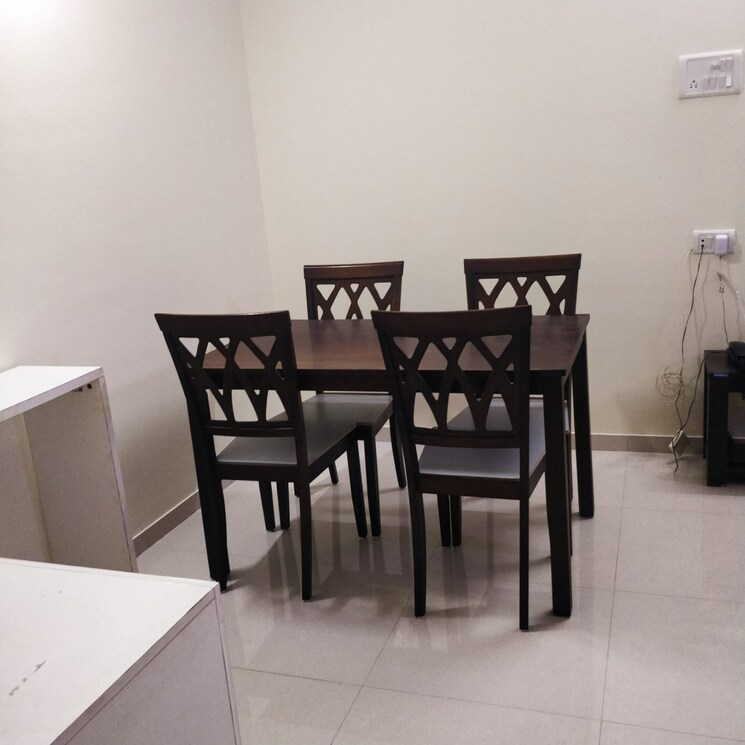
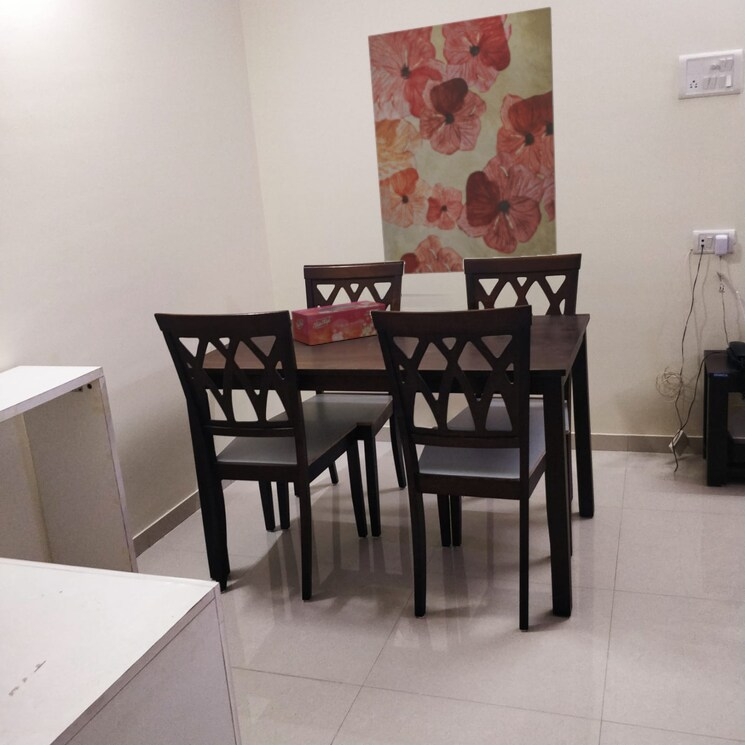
+ wall art (462, 151)
+ tissue box (339, 321)
